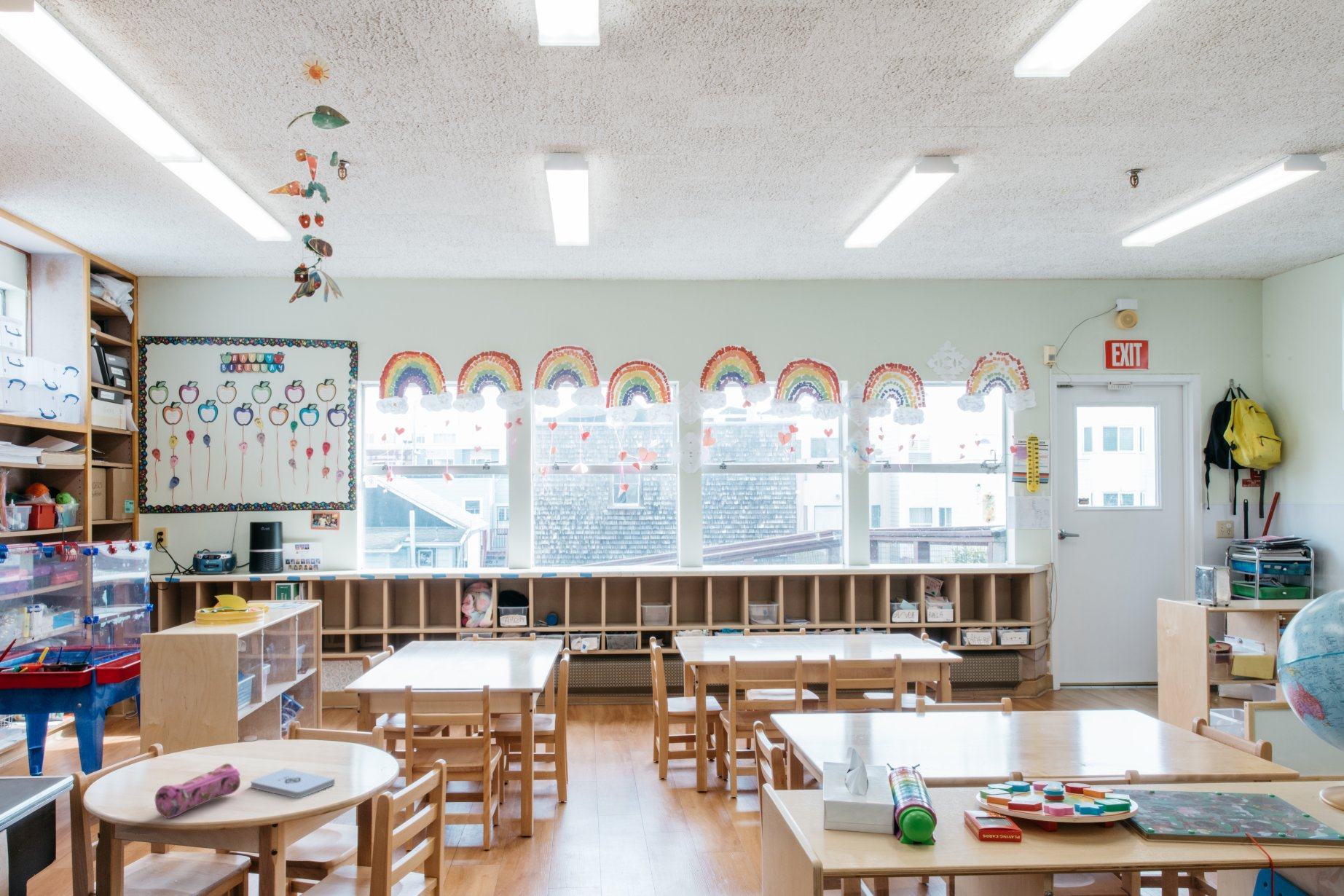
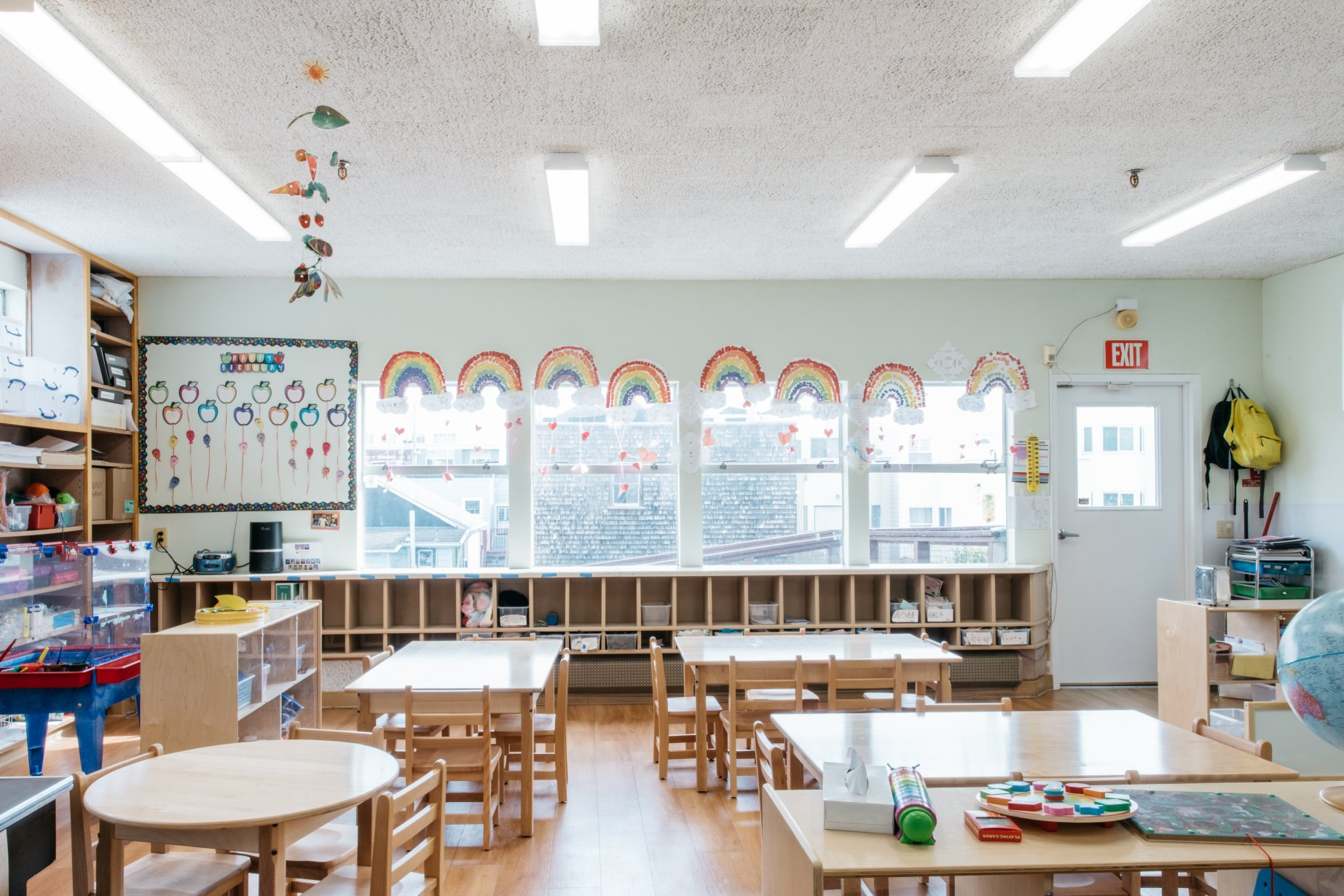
- pencil case (199, 790)
- notepad (291, 782)
